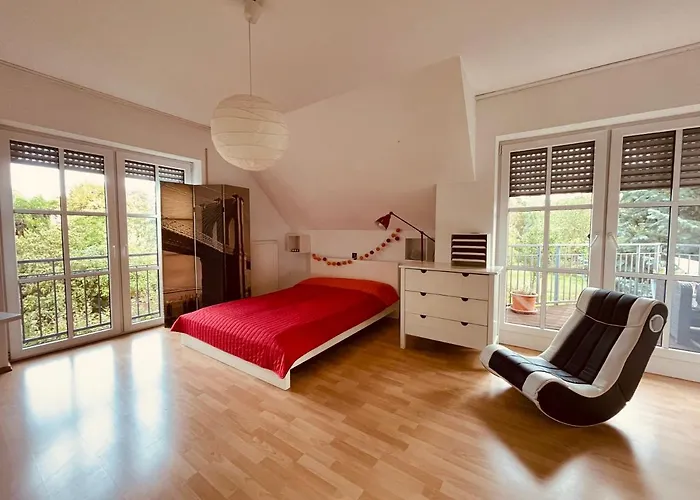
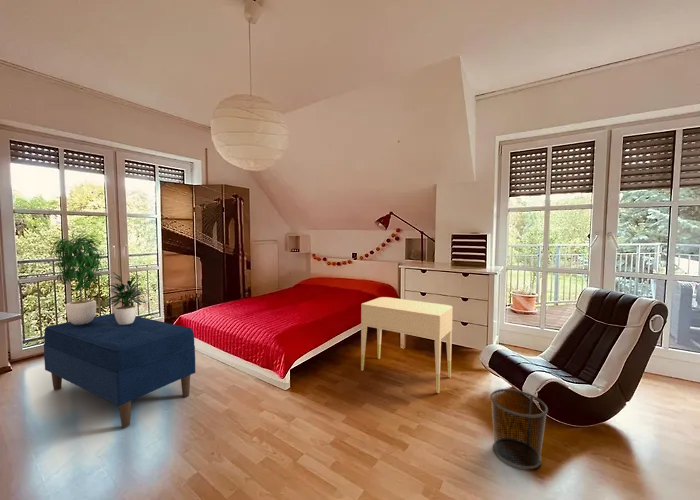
+ potted plant (100, 275)
+ bench (119, 359)
+ waste bin (516, 427)
+ nightstand (409, 334)
